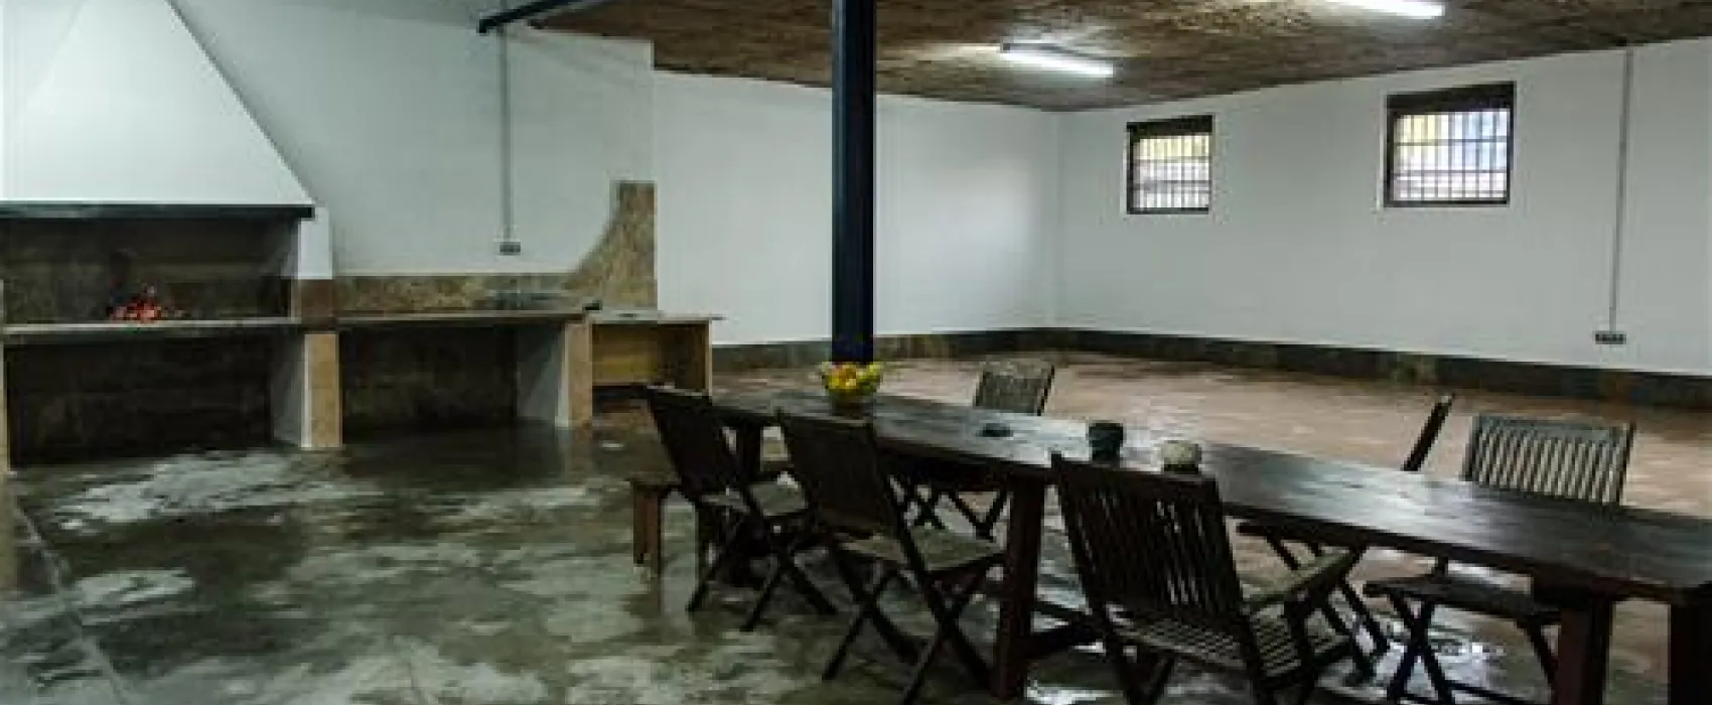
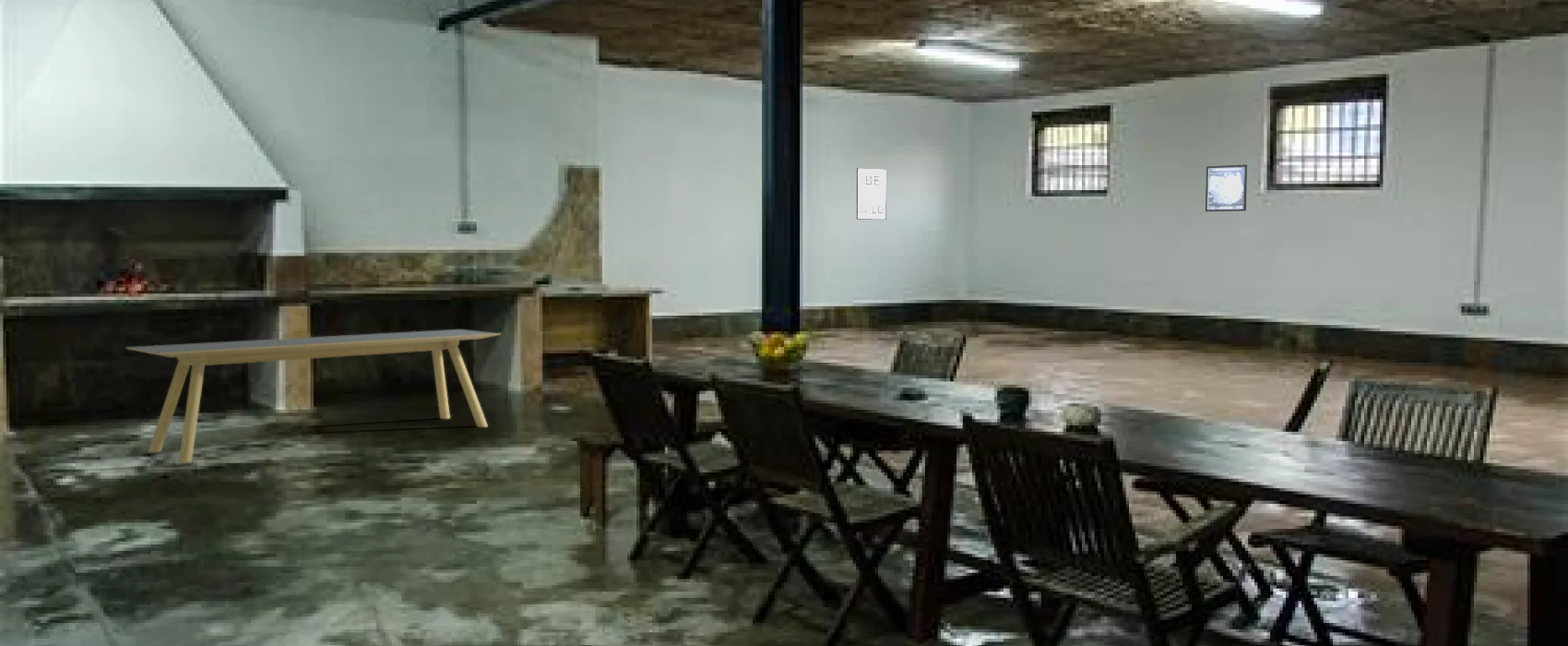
+ dining table (324, 357)
+ wall art (872, 194)
+ wall art (1226, 188)
